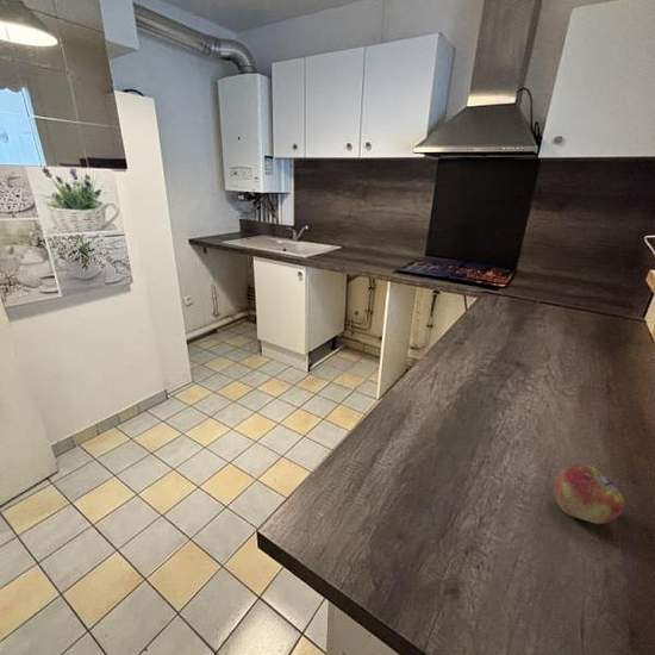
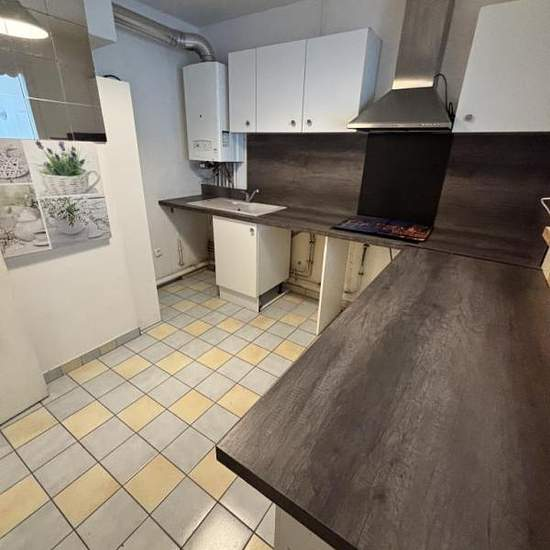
- fruit (587, 493)
